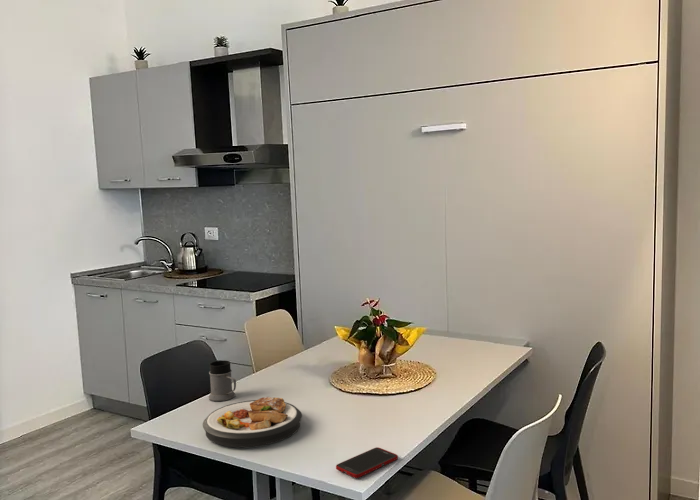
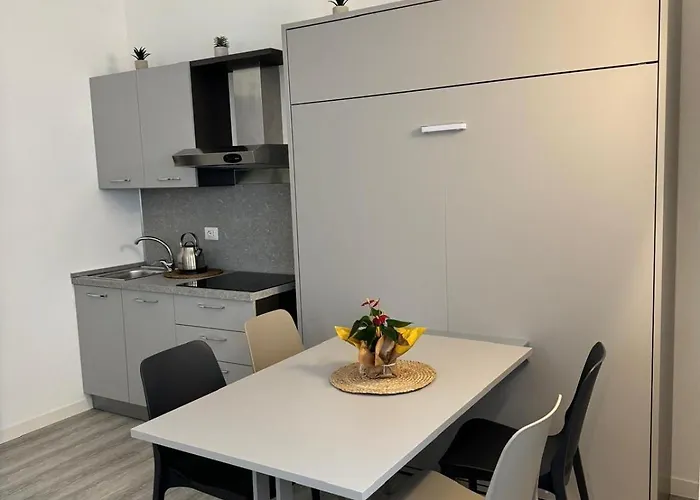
- cell phone (367, 462)
- mug (224, 381)
- plate (252, 417)
